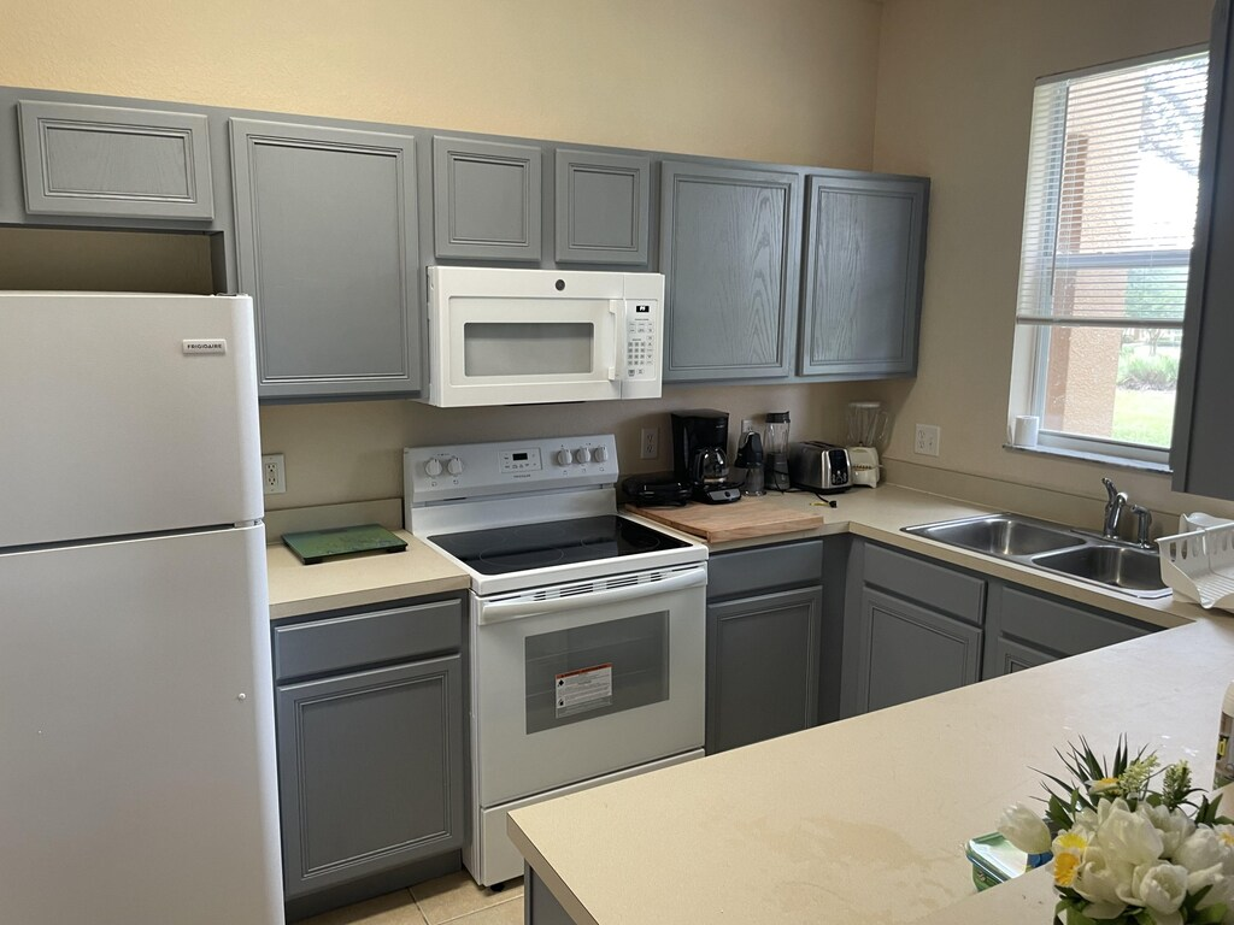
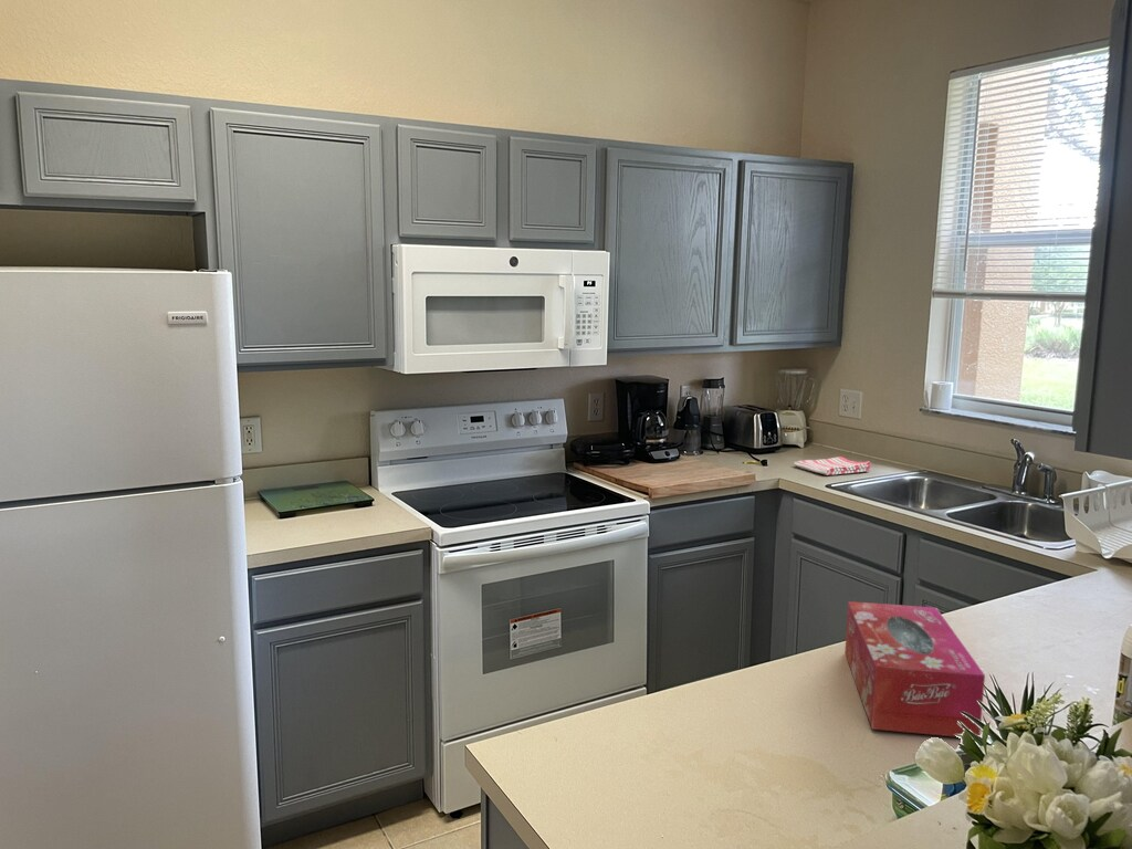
+ dish towel (831, 464)
+ tissue box (906, 662)
